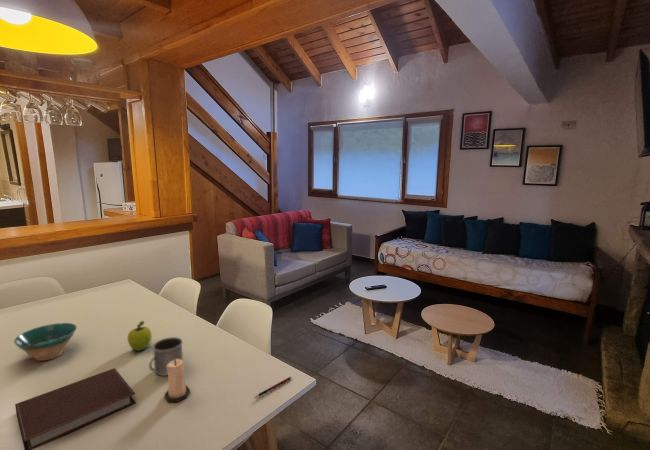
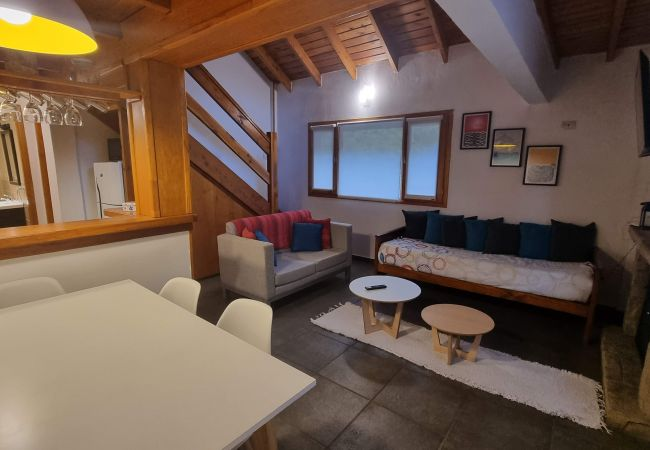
- candle (176, 377)
- mug (165, 357)
- fruit (140, 335)
- notebook (76, 403)
- bowl (48, 343)
- pen (273, 387)
